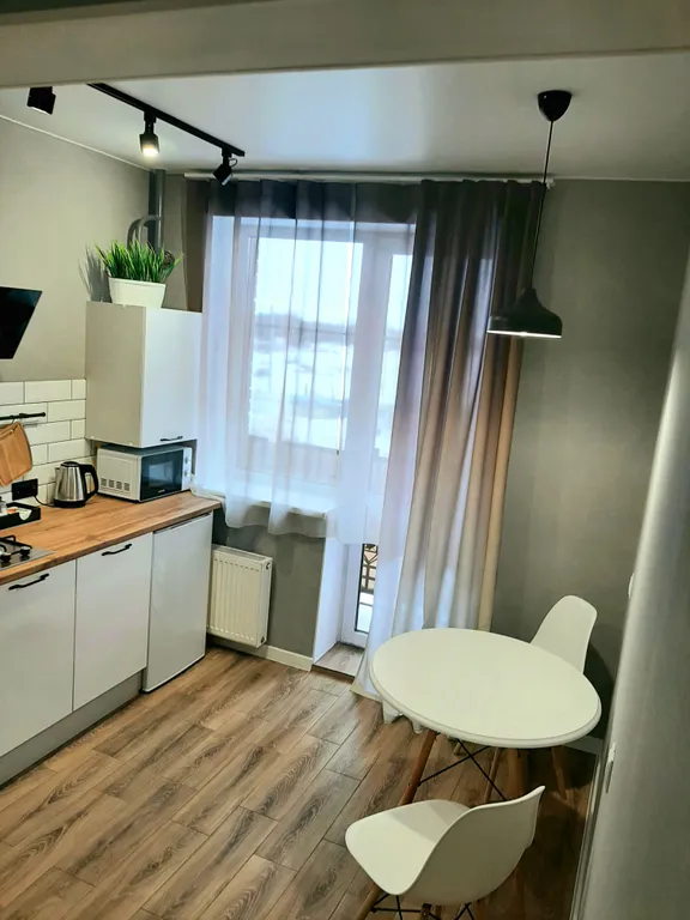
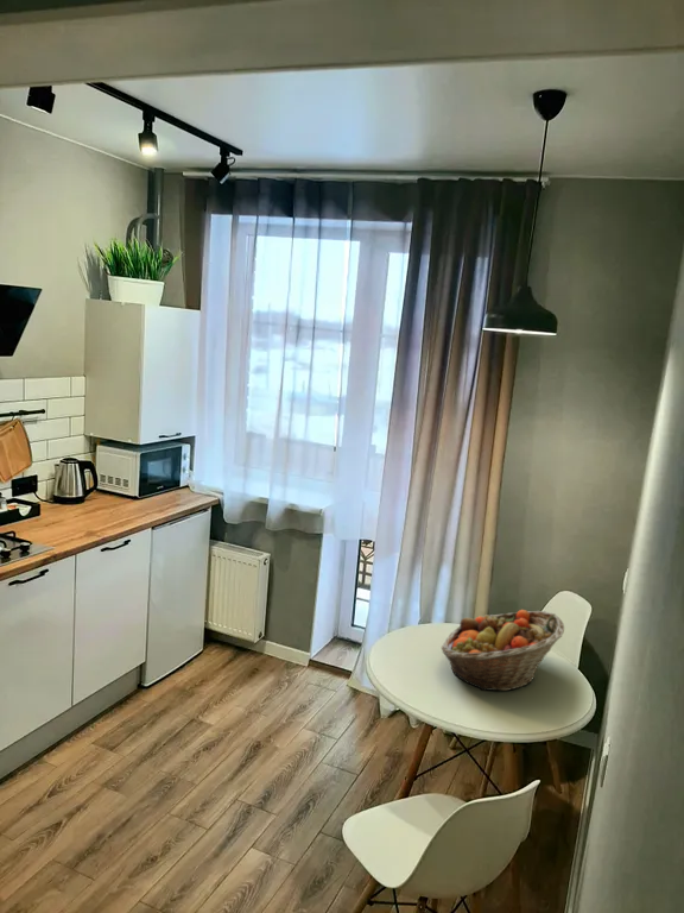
+ fruit basket (501, 643)
